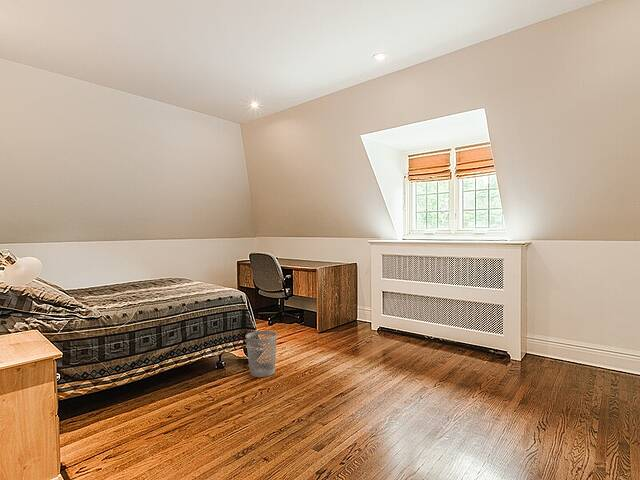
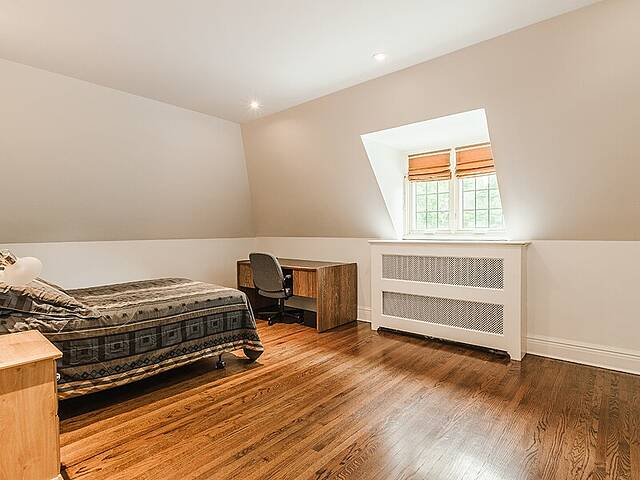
- wastebasket (261, 353)
